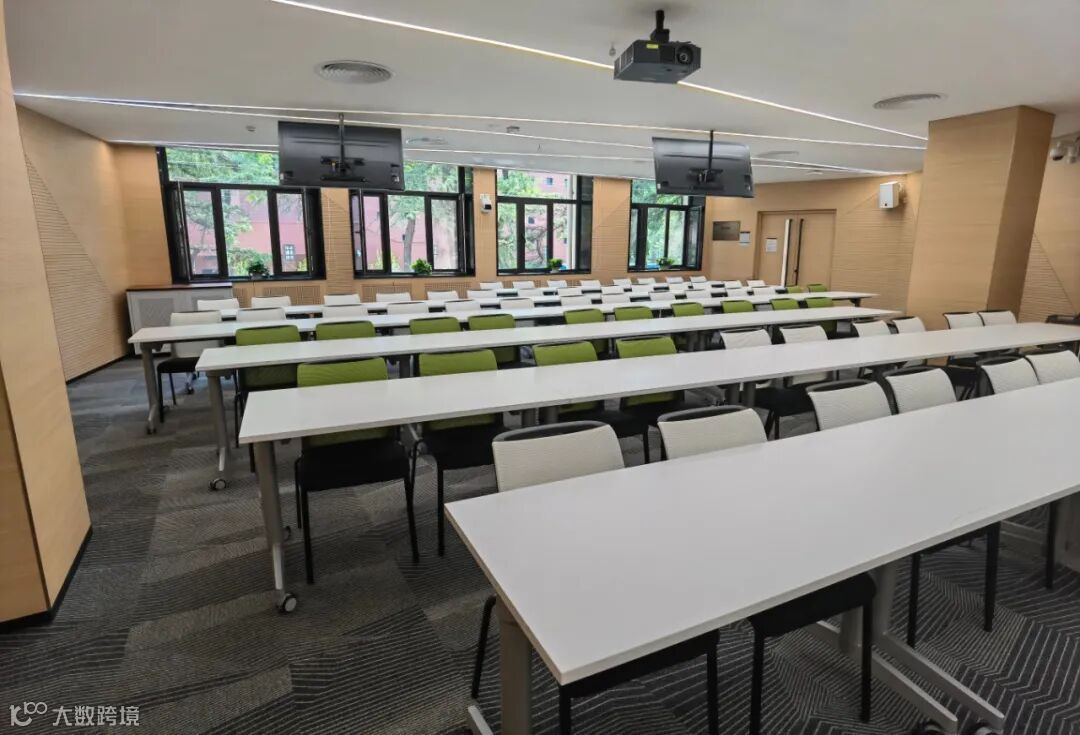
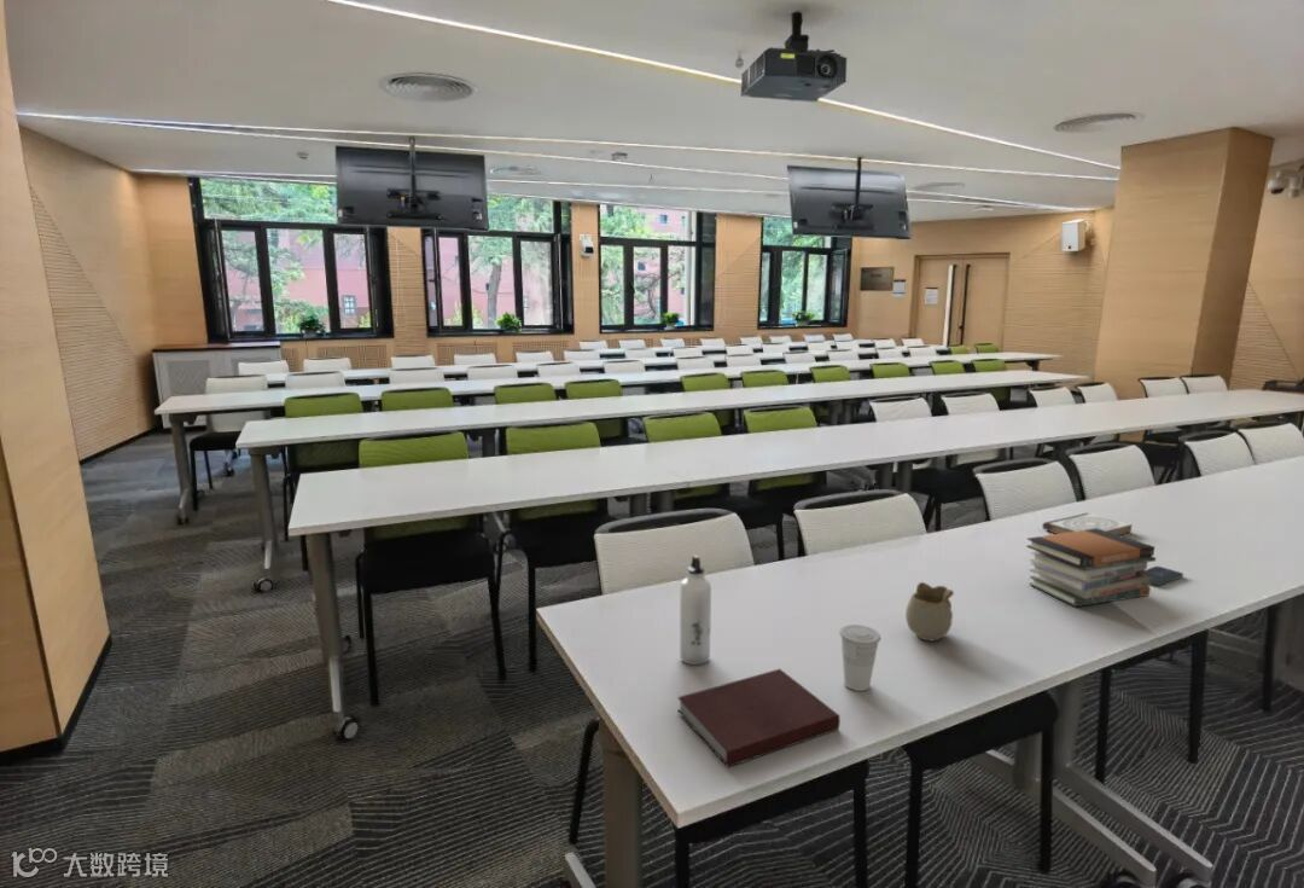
+ smartphone (1157, 575)
+ cup (857, 657)
+ water bottle (695, 608)
+ book (1085, 527)
+ mug (930, 611)
+ notebook (756, 713)
+ book stack (1088, 565)
